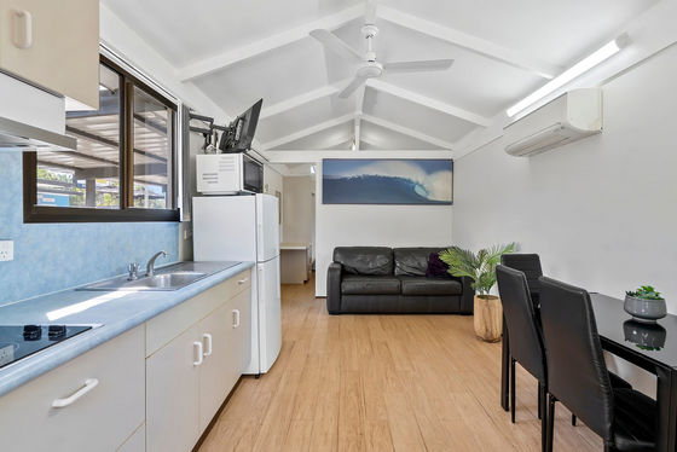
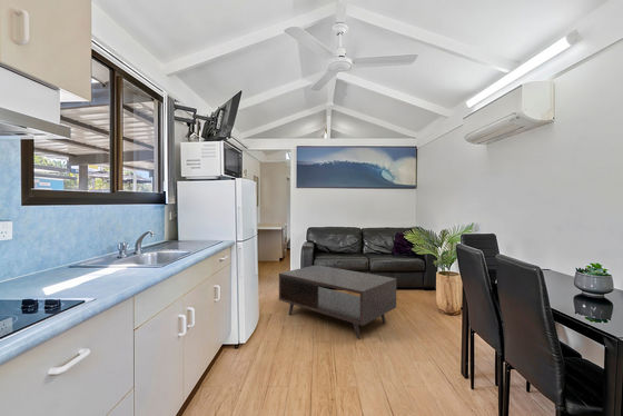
+ coffee table (335, 297)
